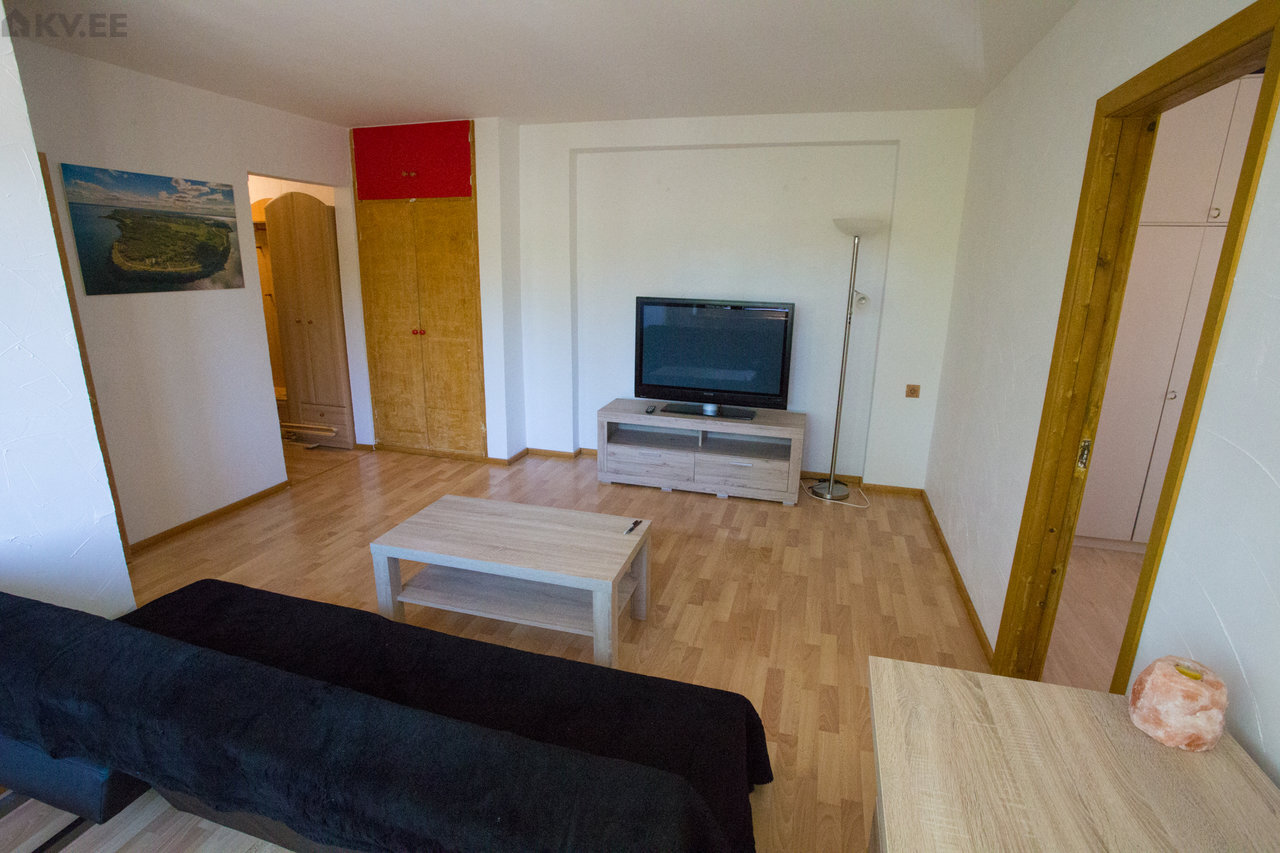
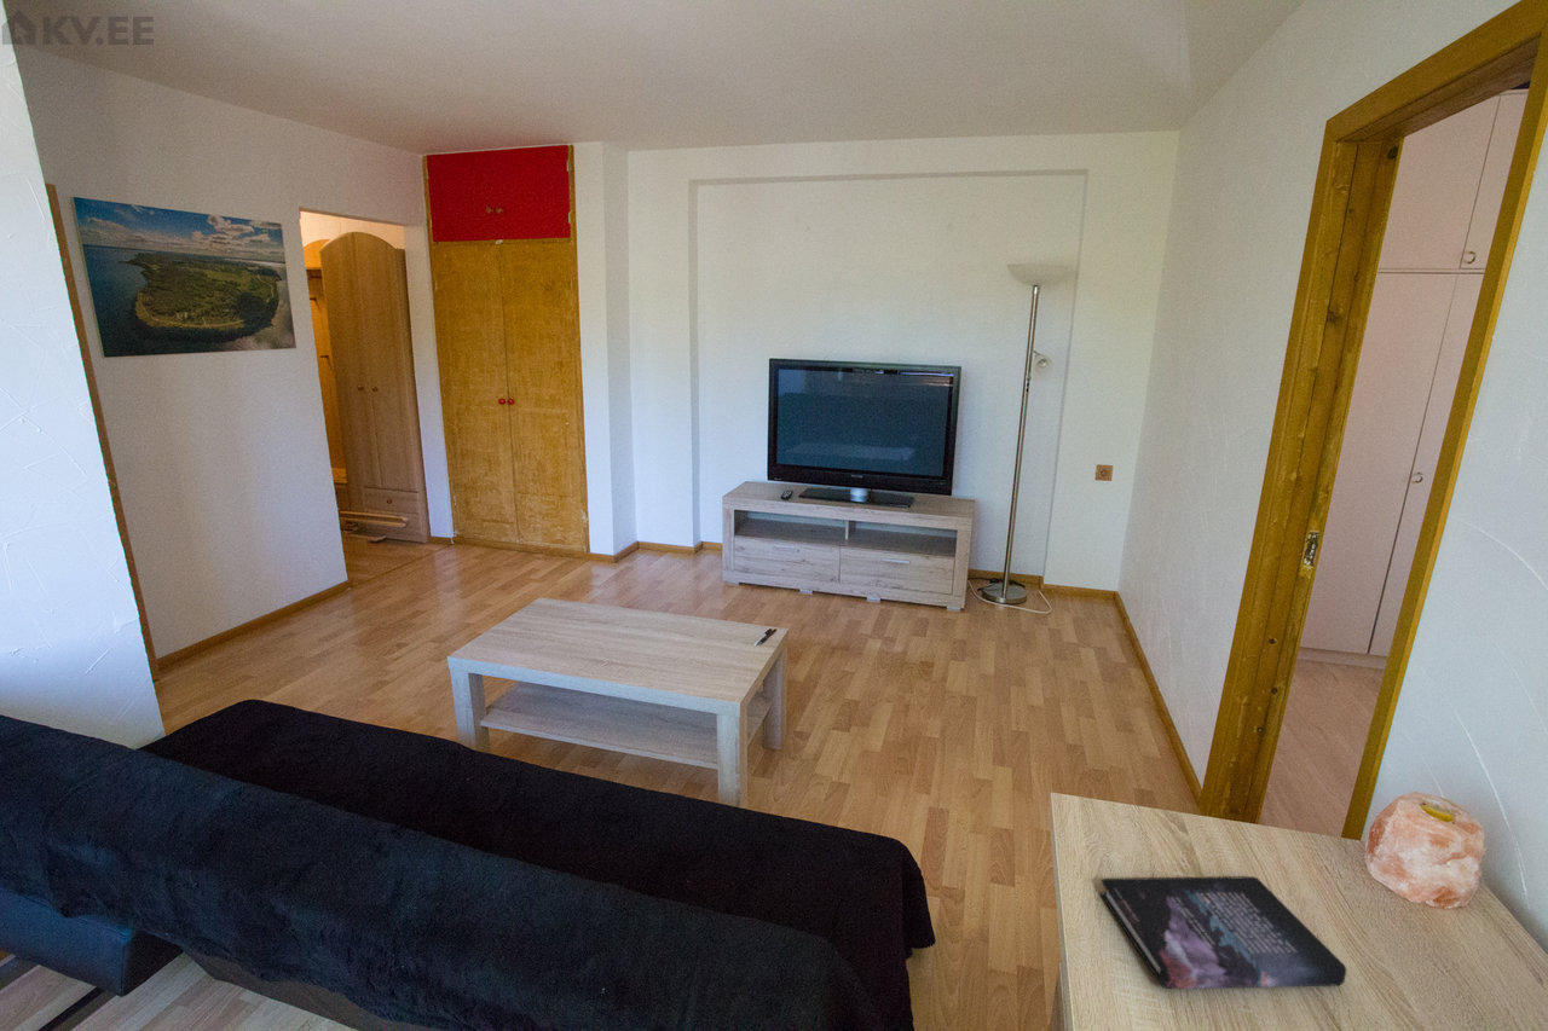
+ book (1213, 928)
